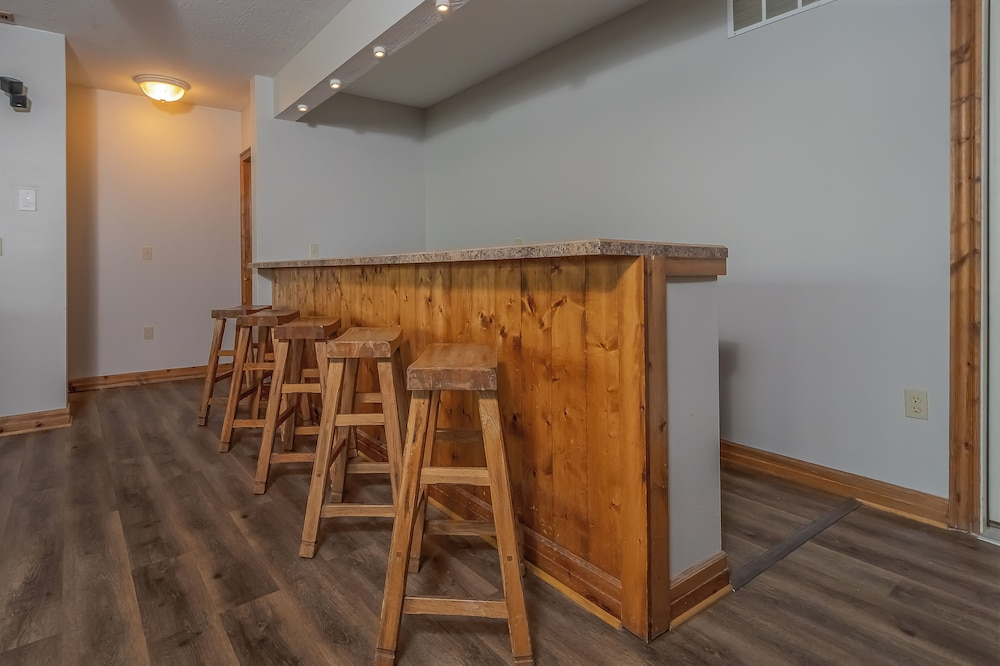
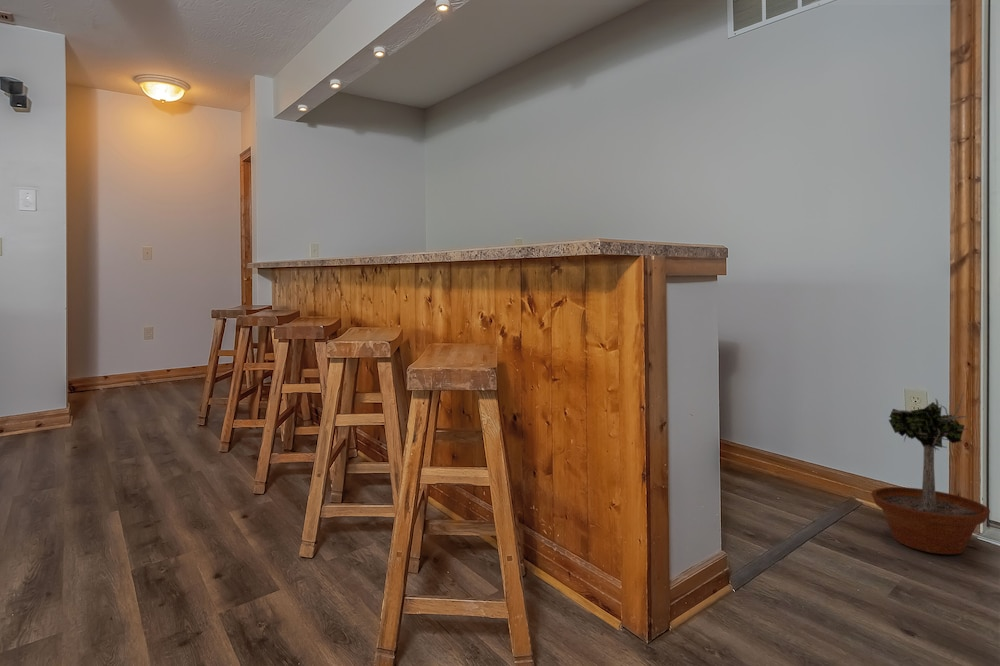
+ potted tree (927, 467)
